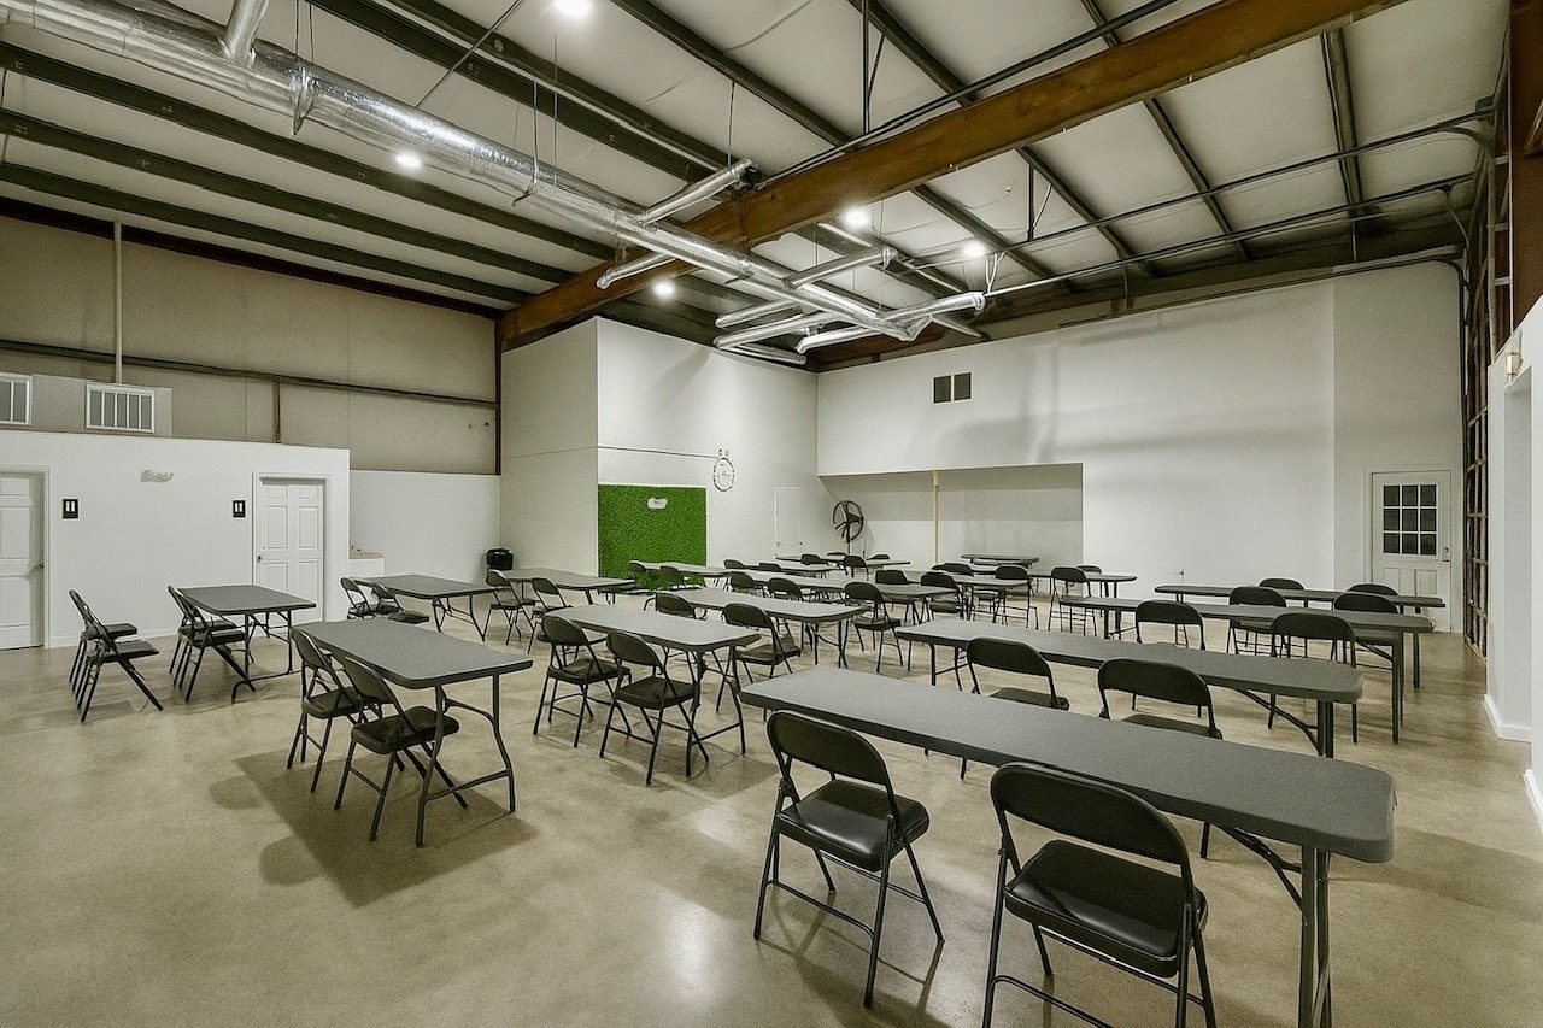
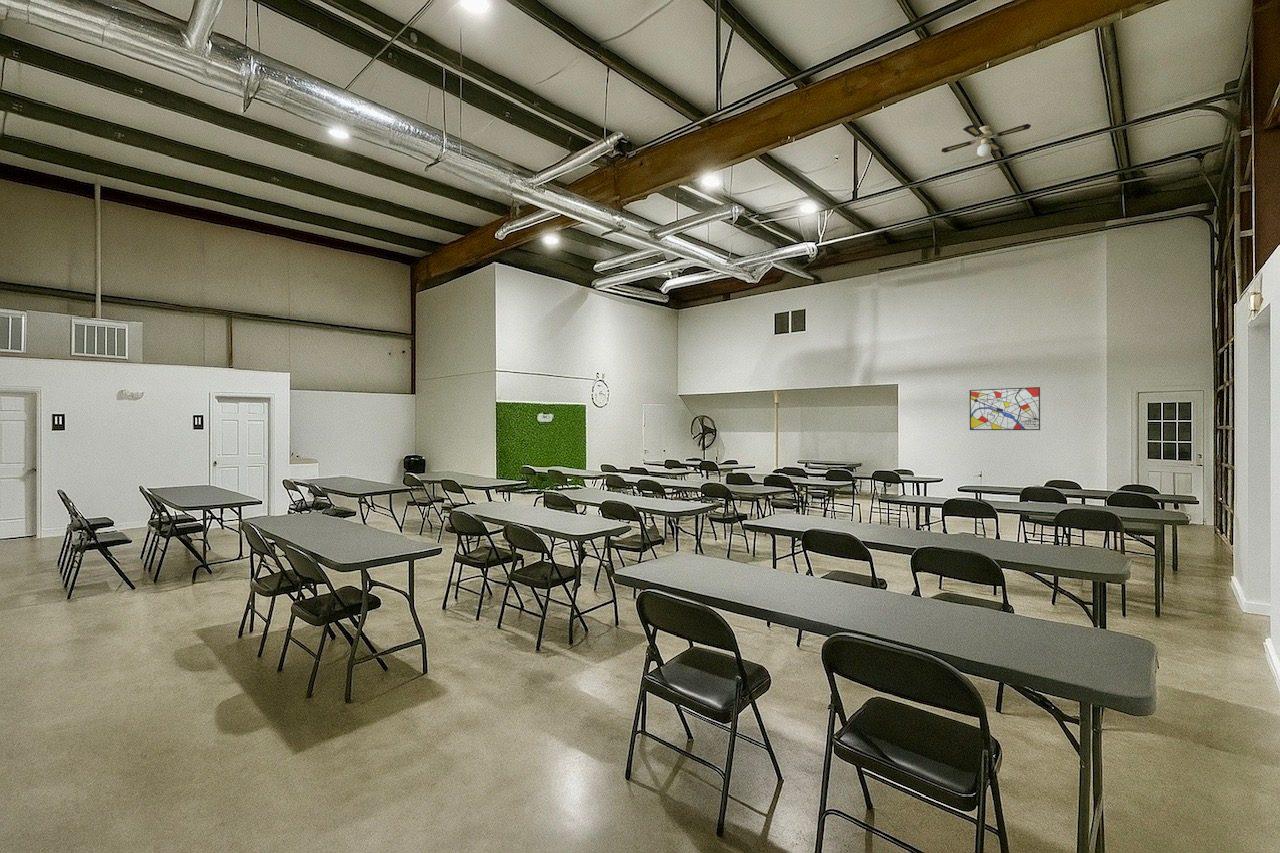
+ wall art (1003, 409)
+ ceiling fan (984, 142)
